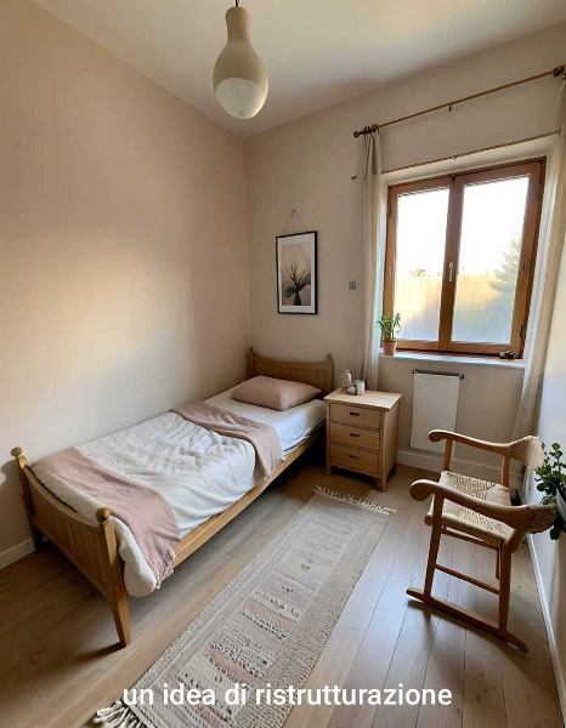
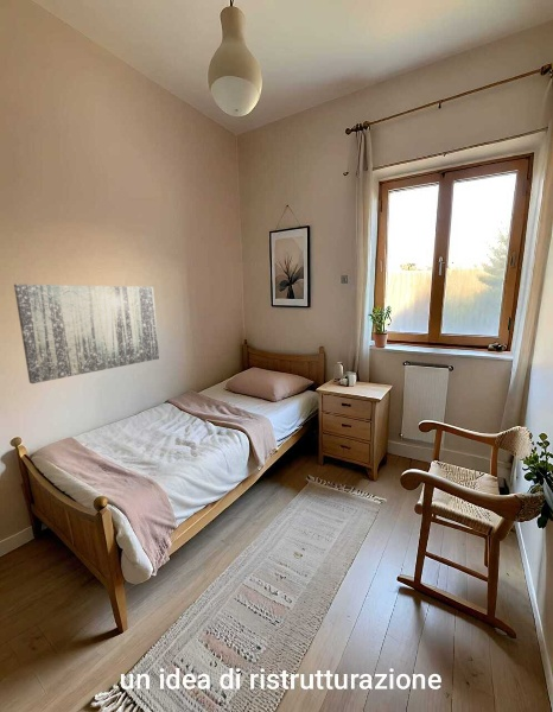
+ wall art (100, 328)
